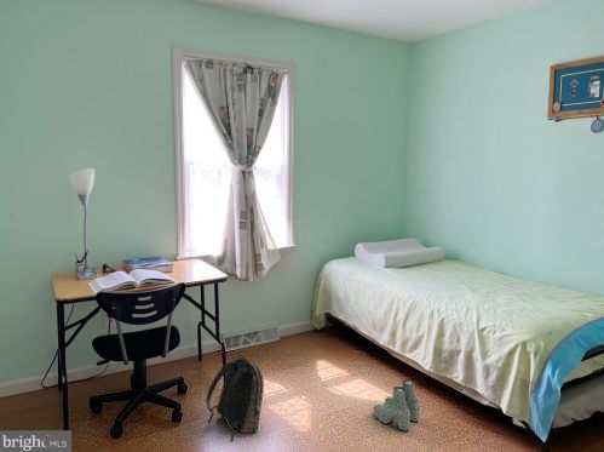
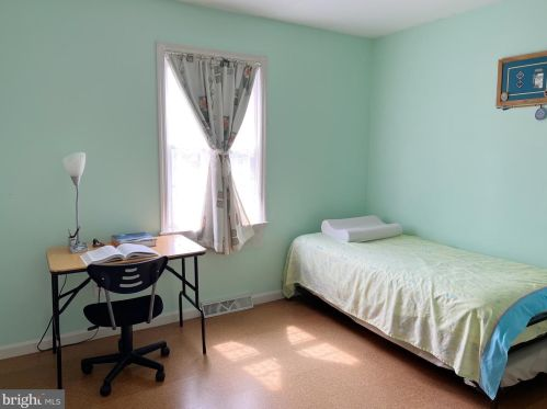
- boots (396, 400)
- backpack (237, 390)
